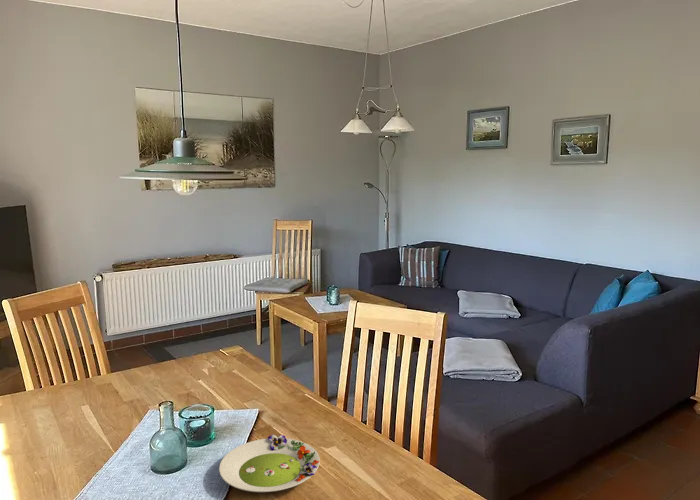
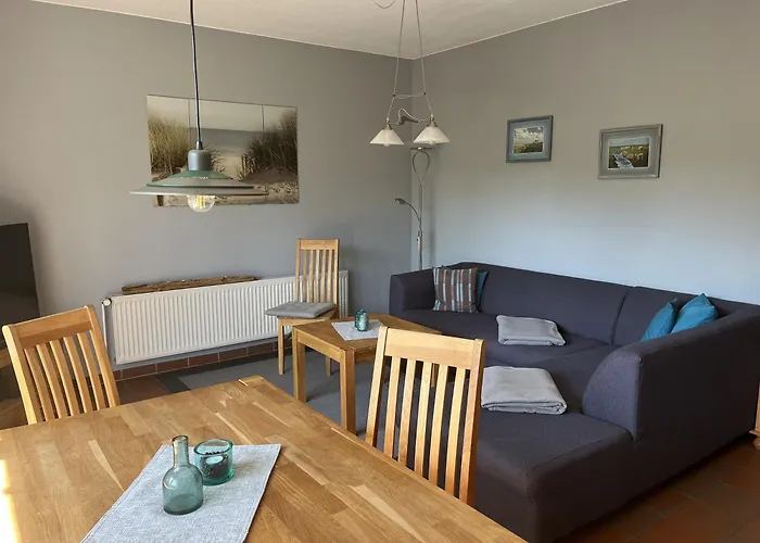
- salad plate (270, 465)
